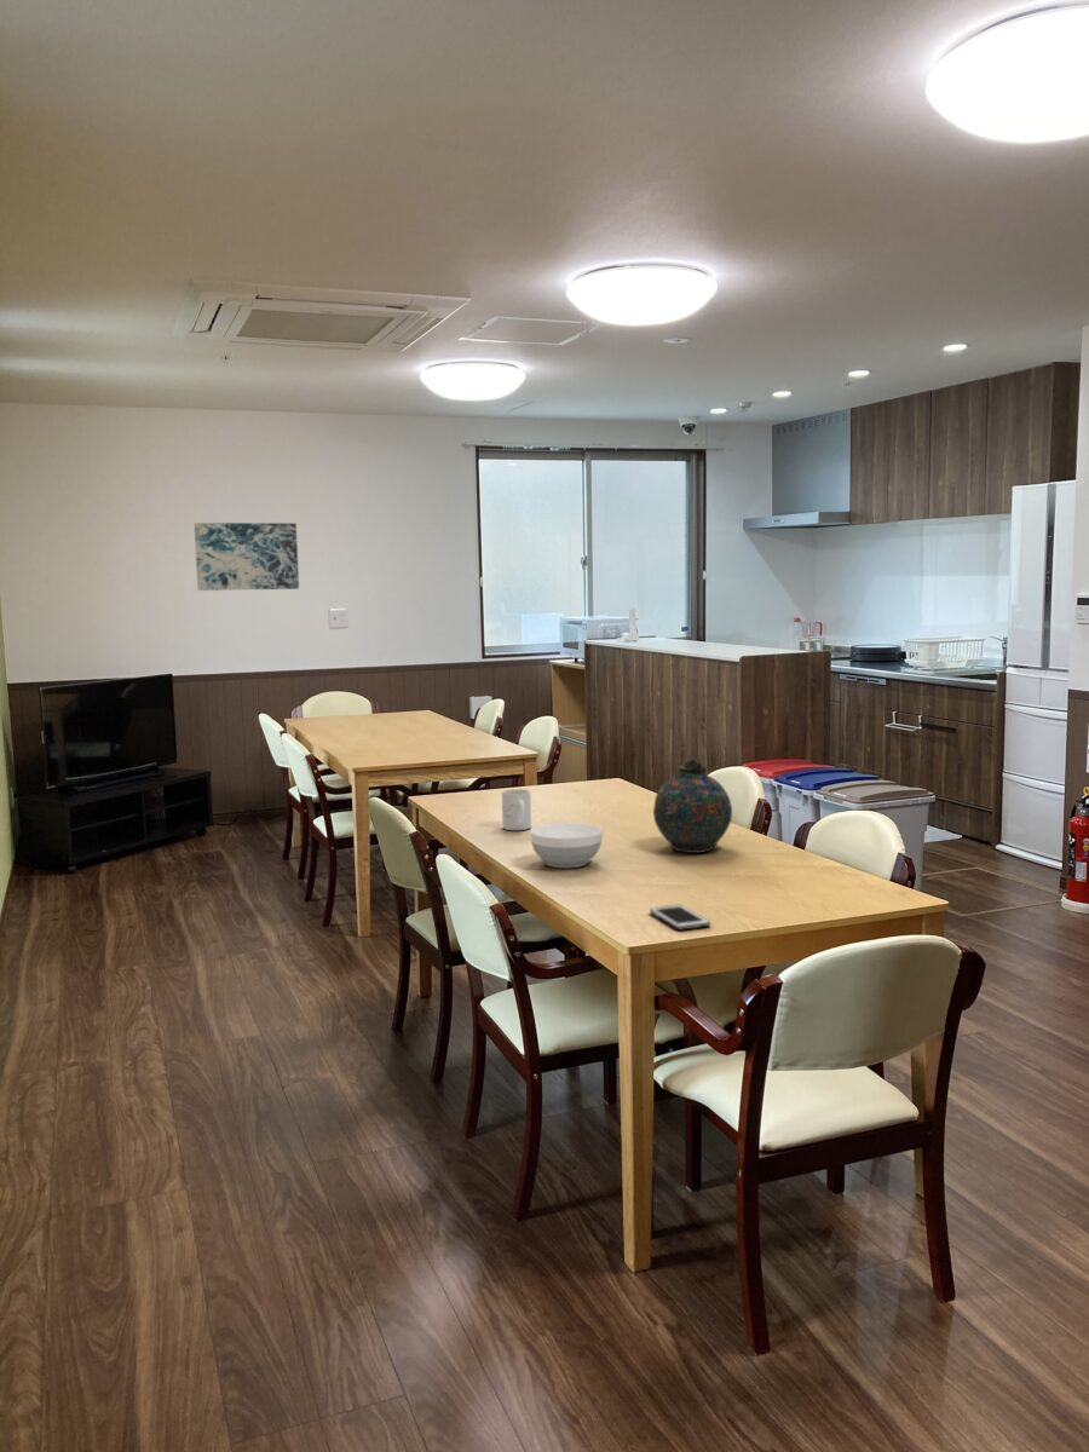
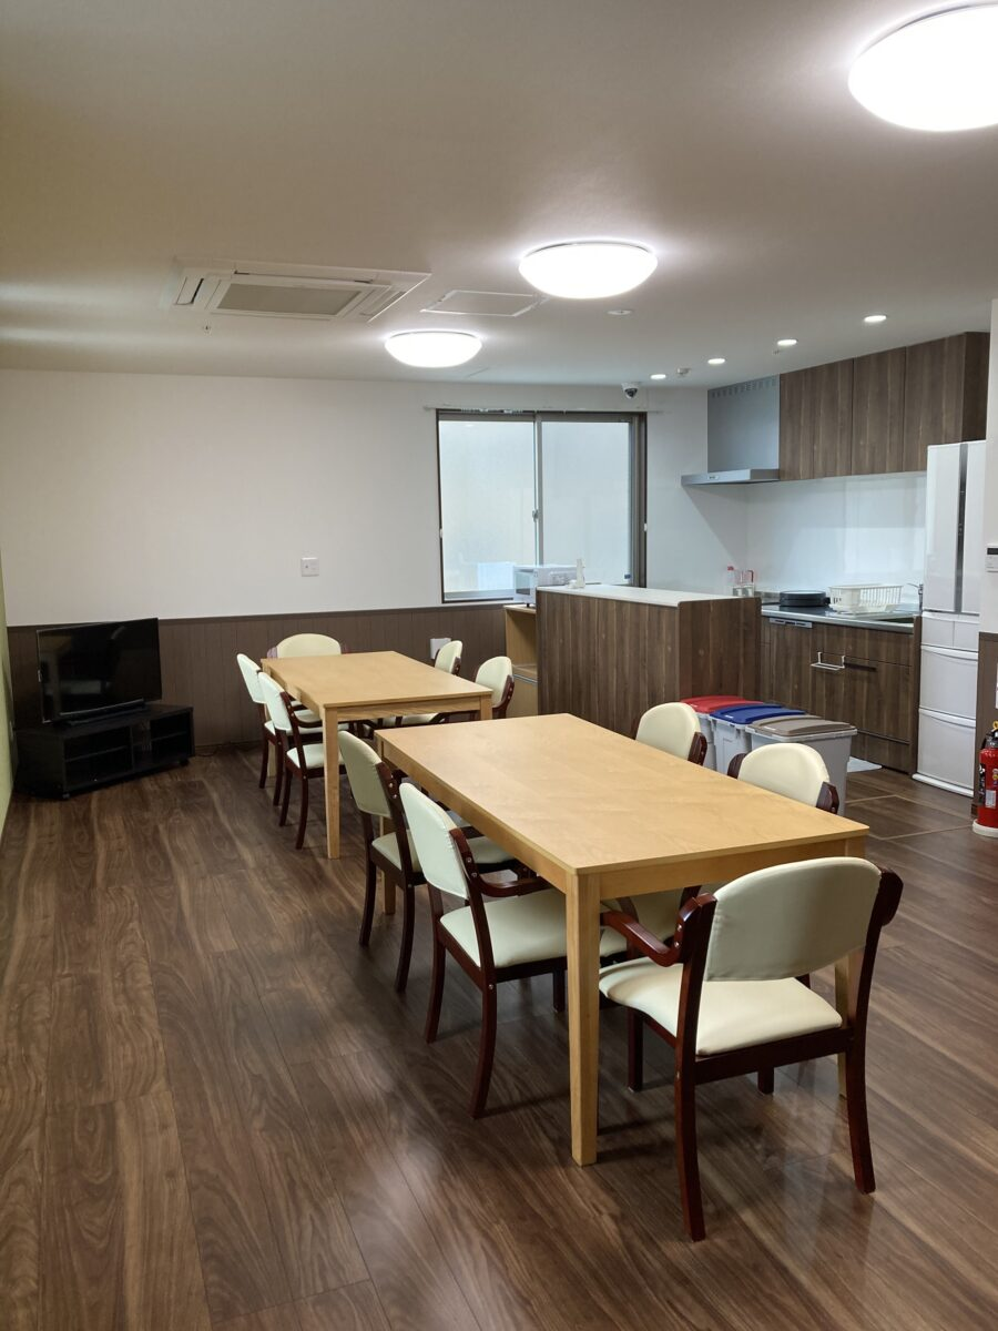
- bowl (566, 846)
- snuff bottle (692, 803)
- wall art (247, 557)
- cell phone (679, 916)
- mug (518, 809)
